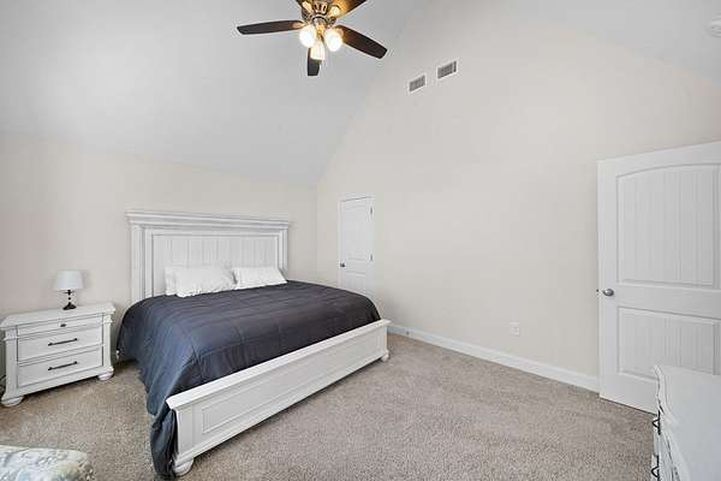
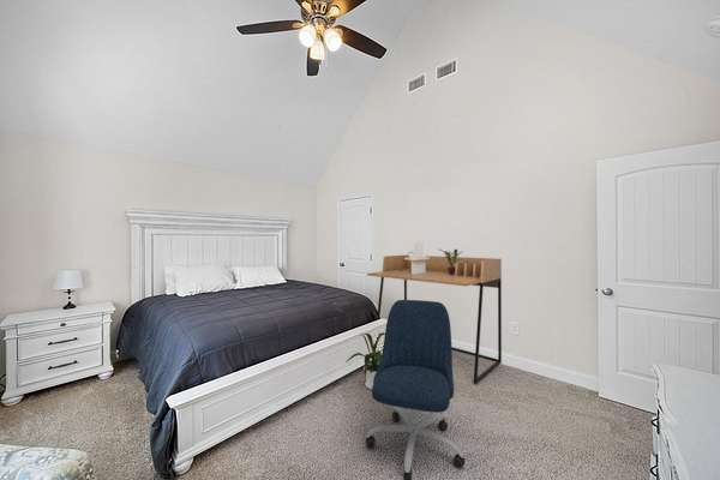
+ office chair (414, 377)
+ house plant (373, 358)
+ desk (432, 282)
+ letter holder (416, 257)
+ potted plant (449, 260)
